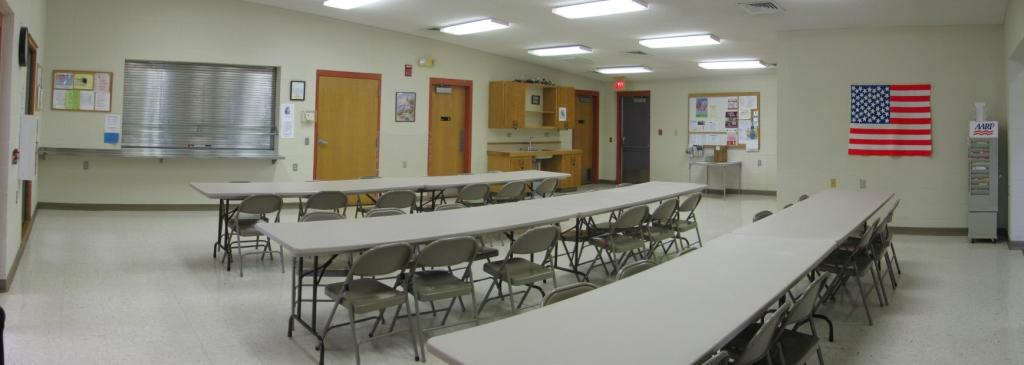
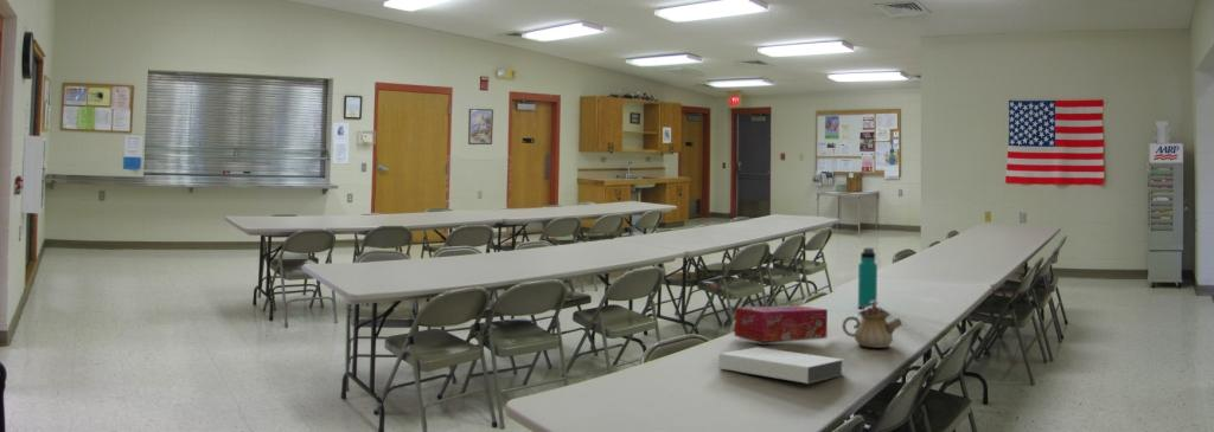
+ water bottle (867, 277)
+ tissue box (780, 322)
+ teapot (870, 322)
+ paper stack (780, 363)
